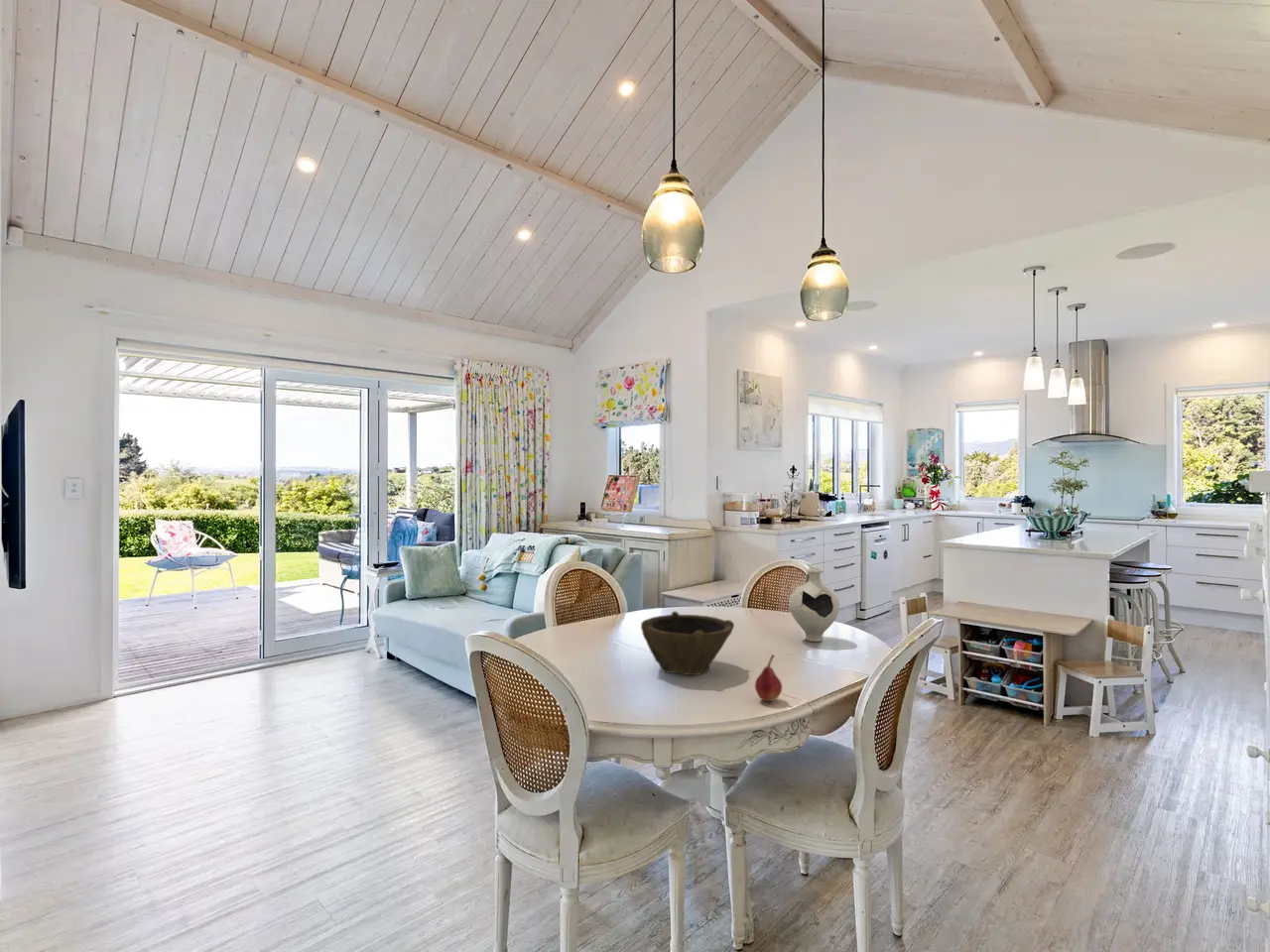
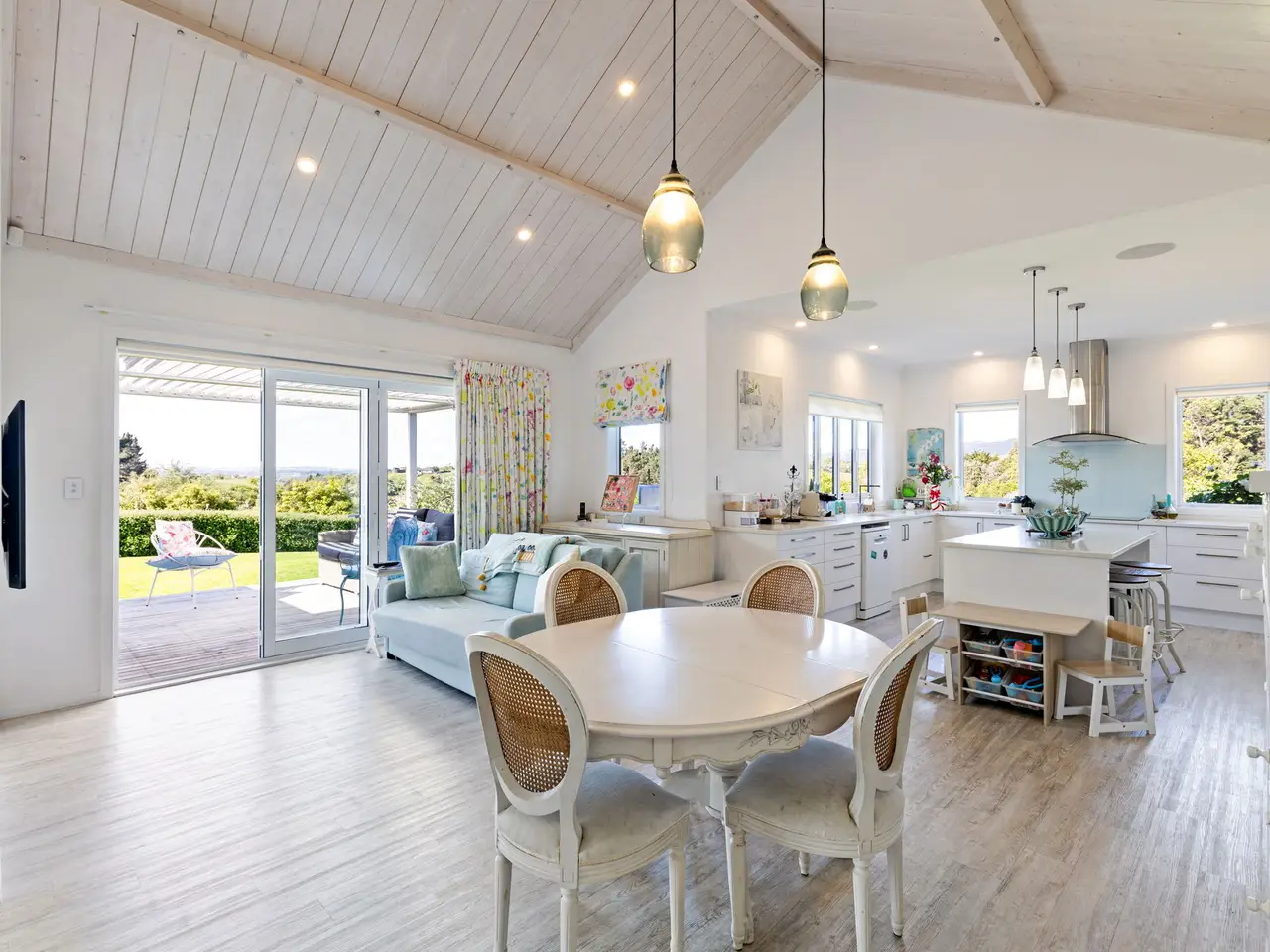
- fruit (768, 677)
- bowl (688, 644)
- decorative vase (814, 604)
